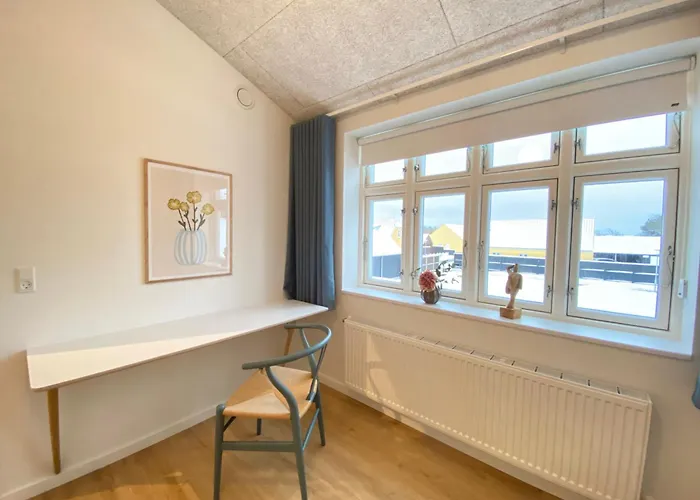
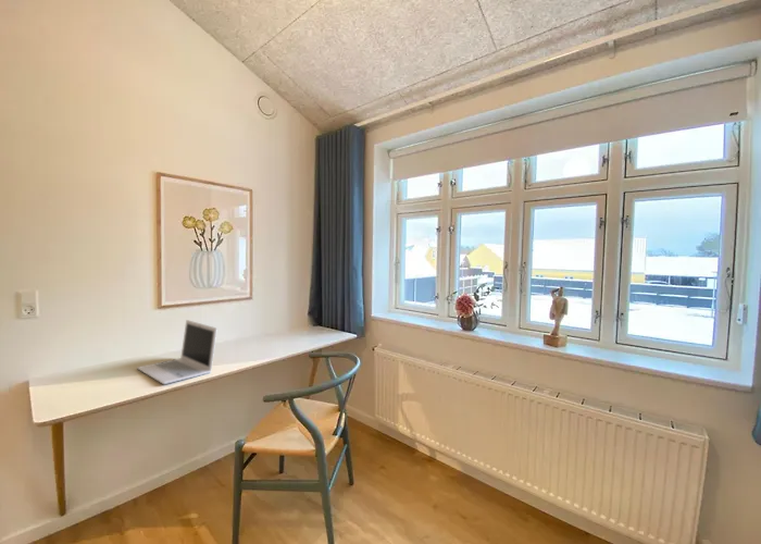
+ laptop (182, 349)
